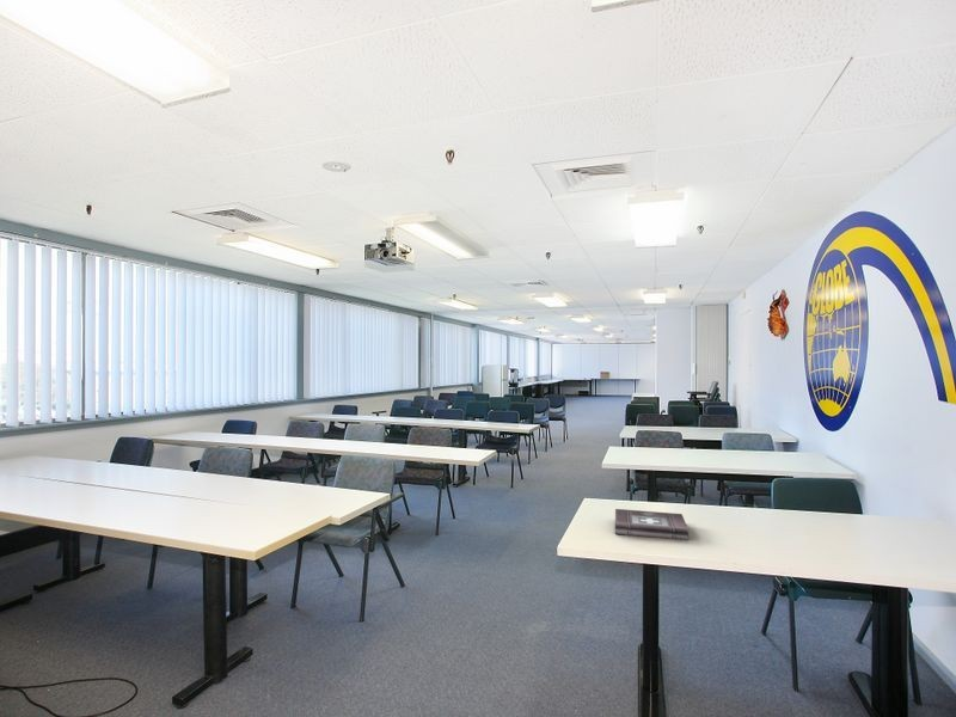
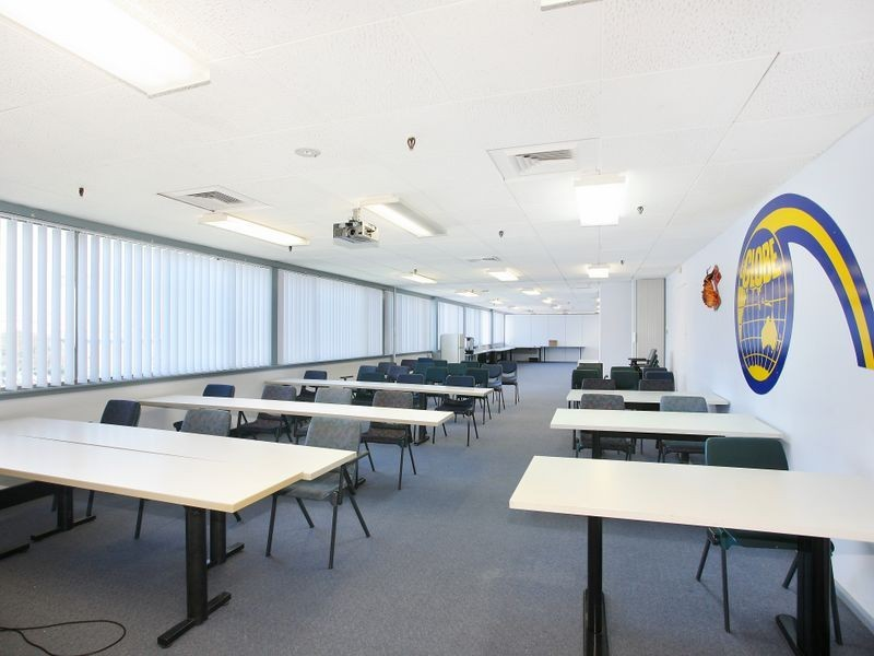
- first aid kit (649, 523)
